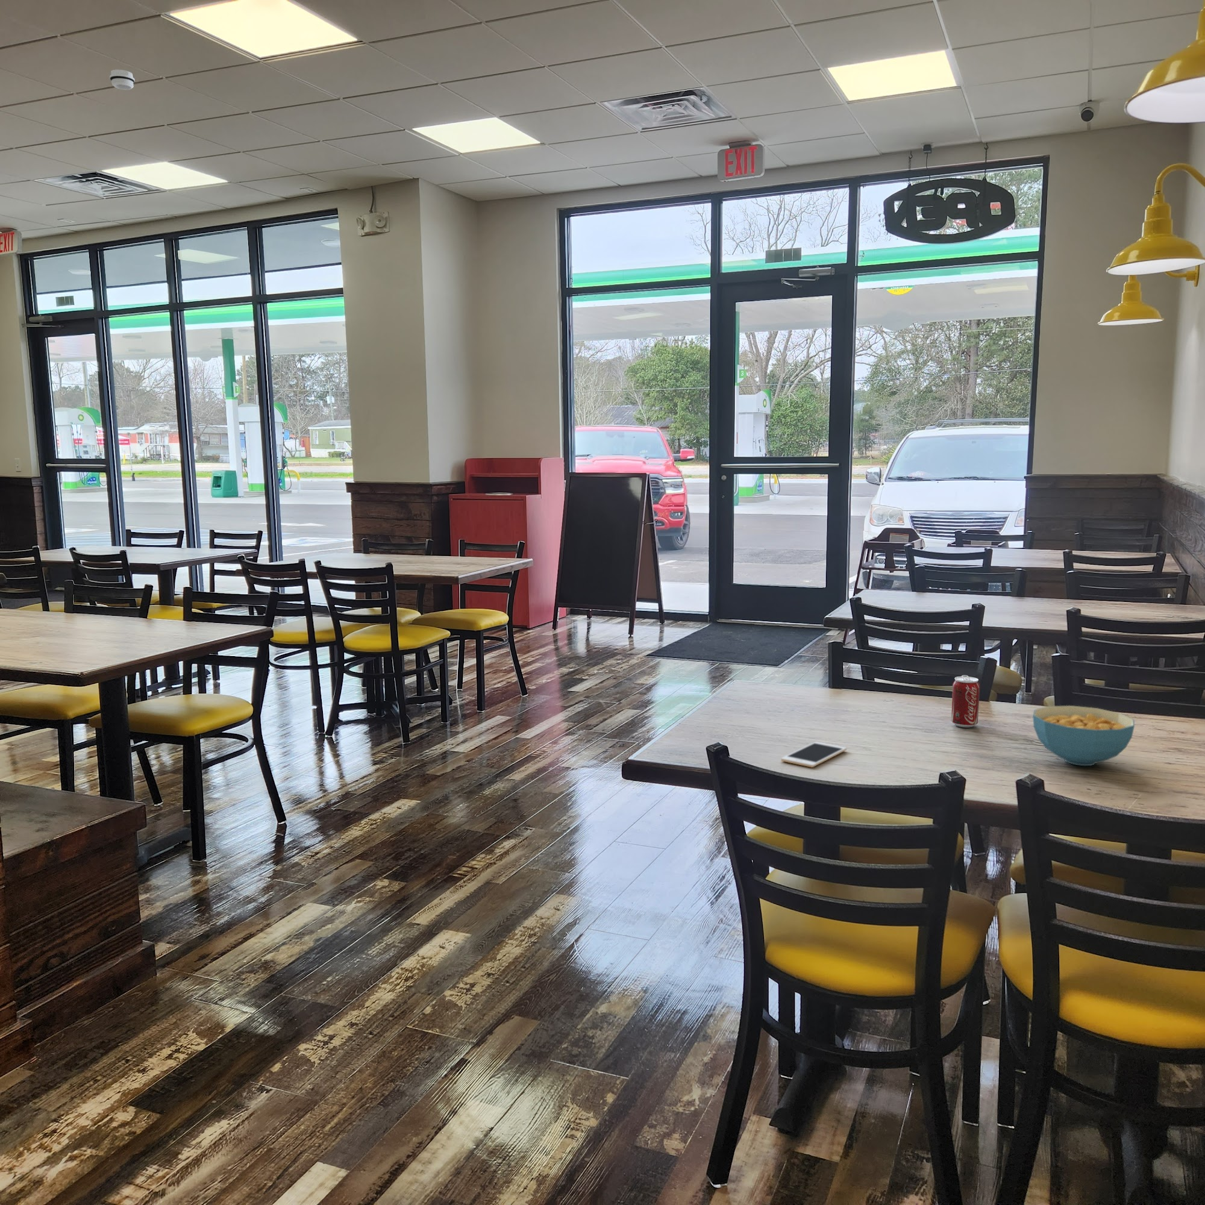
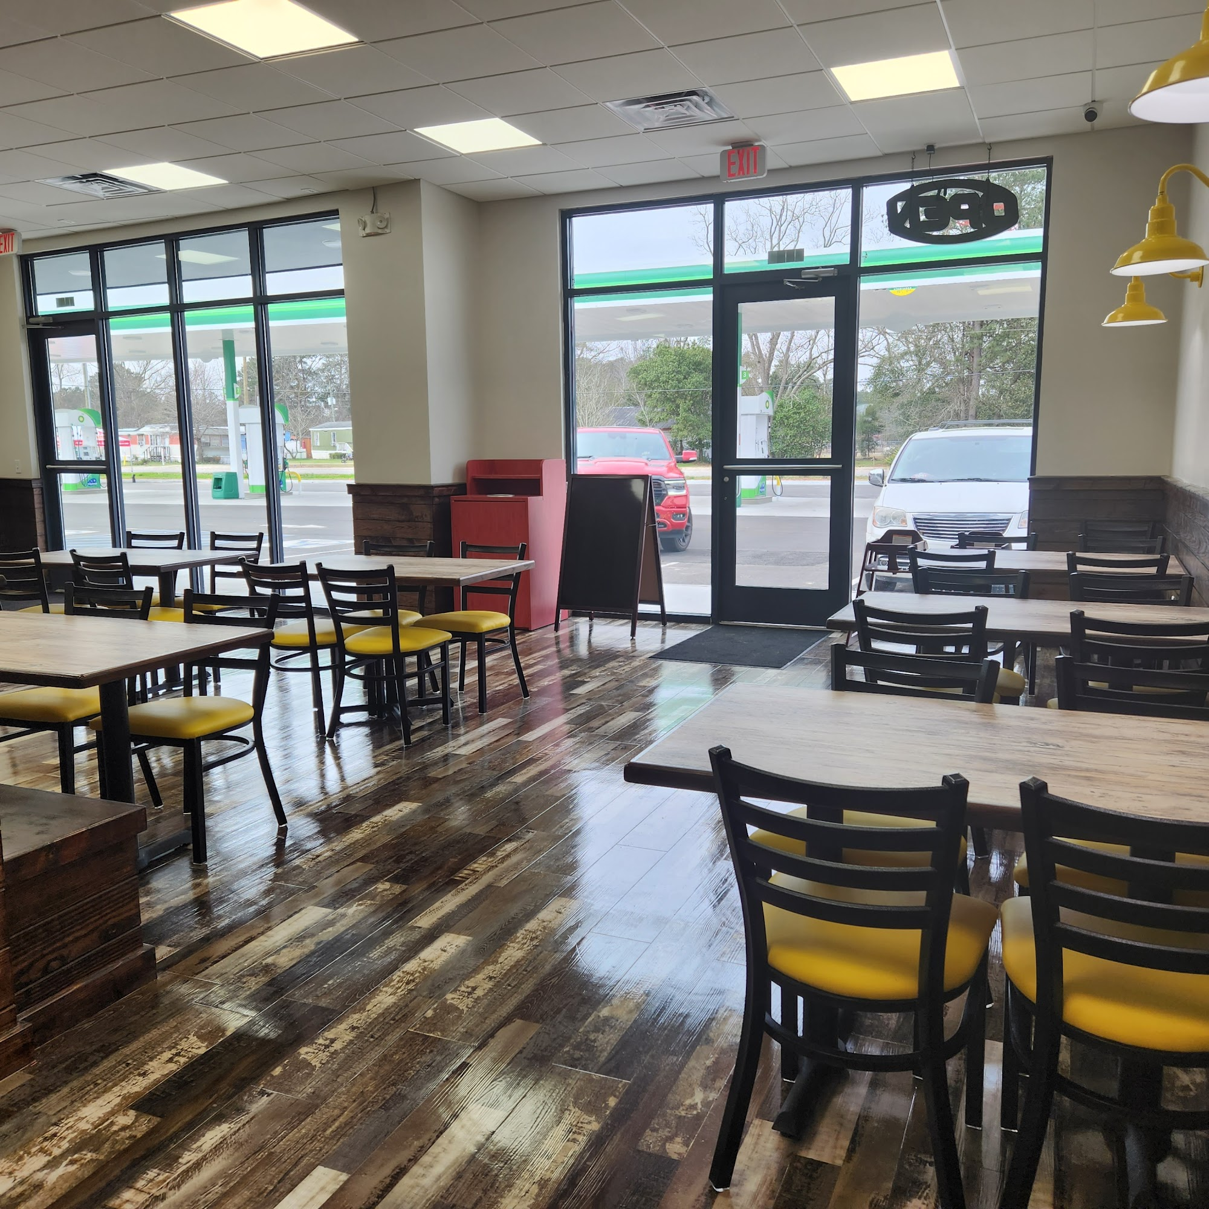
- cereal bowl (1081, 739)
- cell phone (814, 754)
- smoke detector (122, 79)
- beverage can (966, 701)
